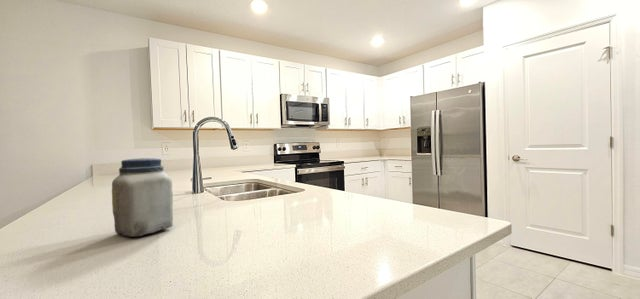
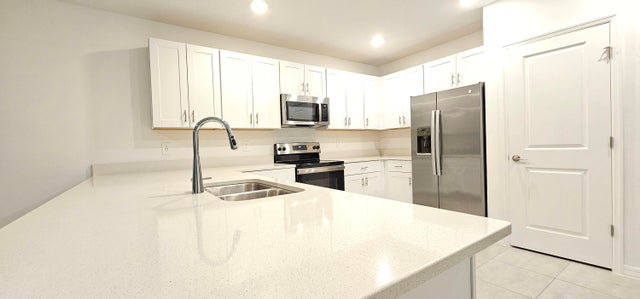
- jar (143, 194)
